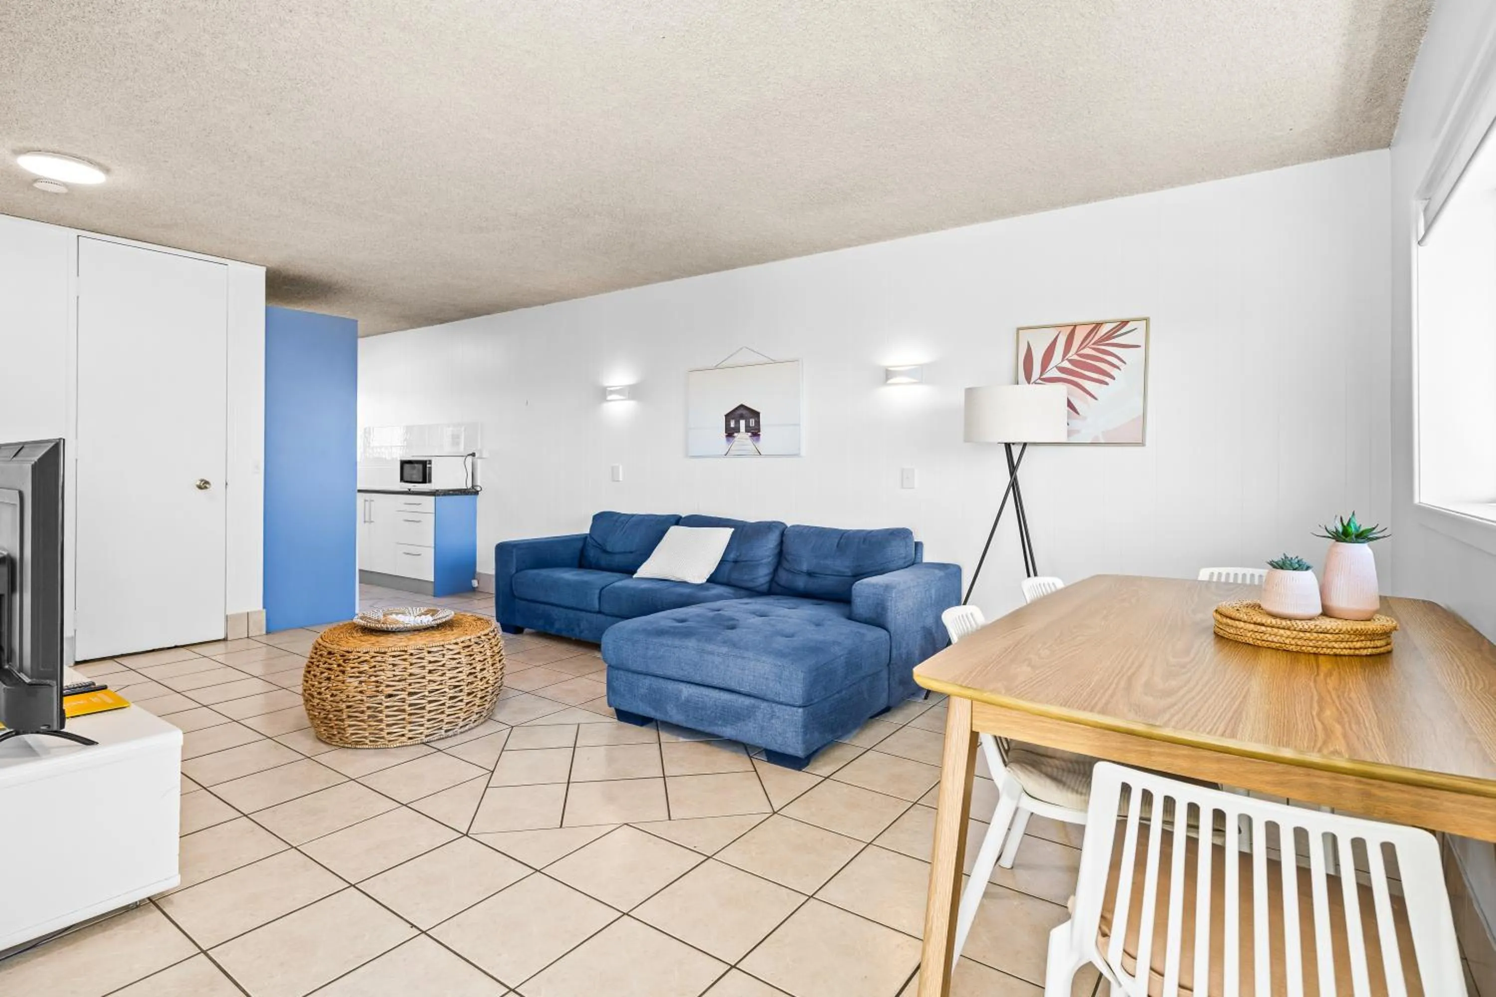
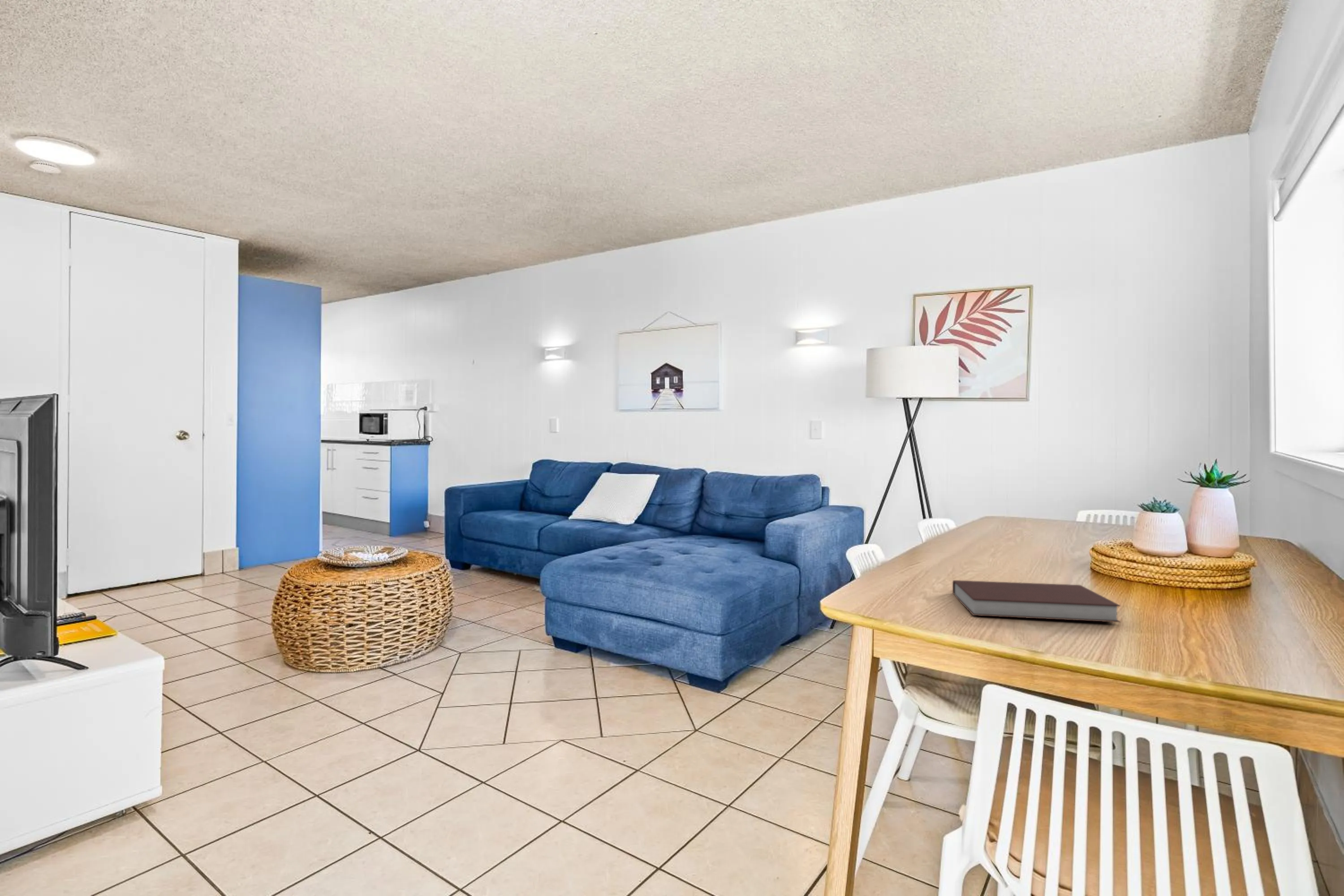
+ notebook (1029, 599)
